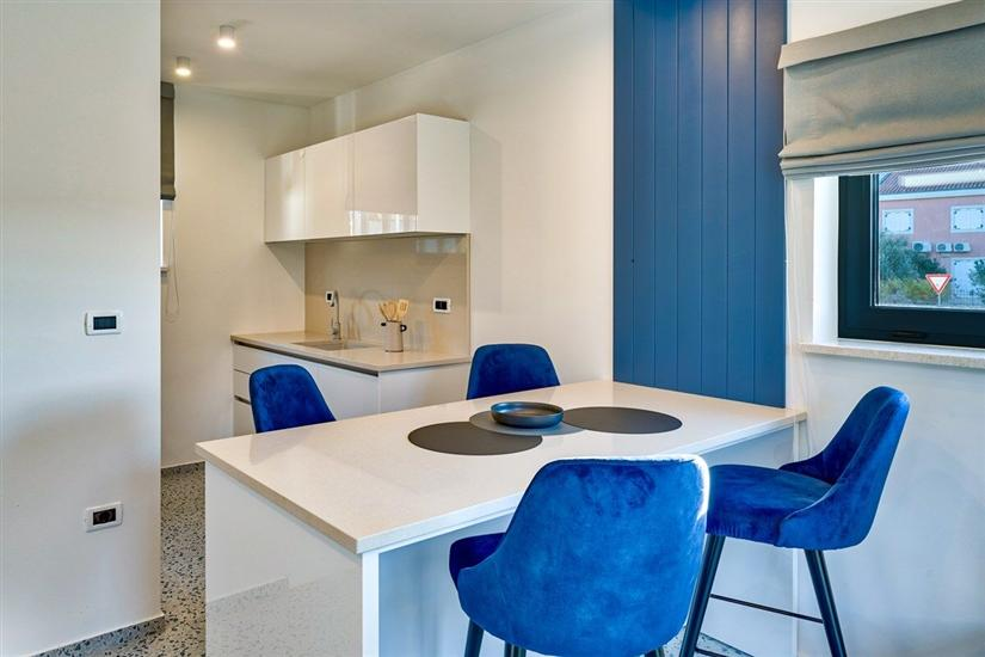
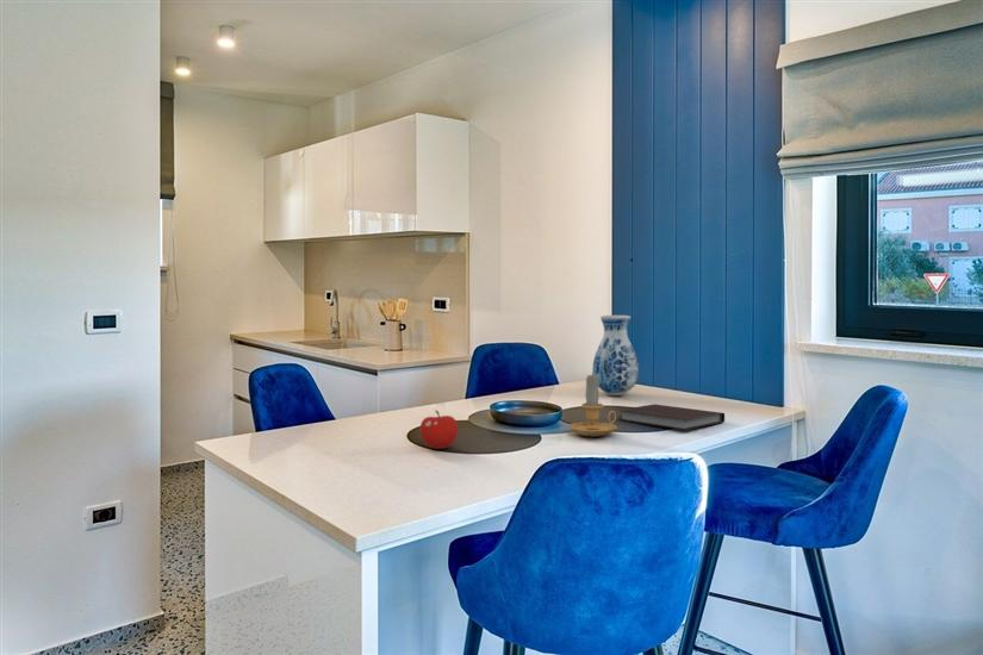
+ notebook (670, 416)
+ fruit (438, 429)
+ candle (596, 403)
+ vase (615, 355)
